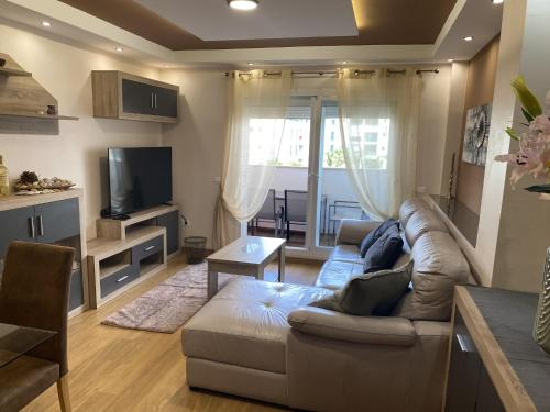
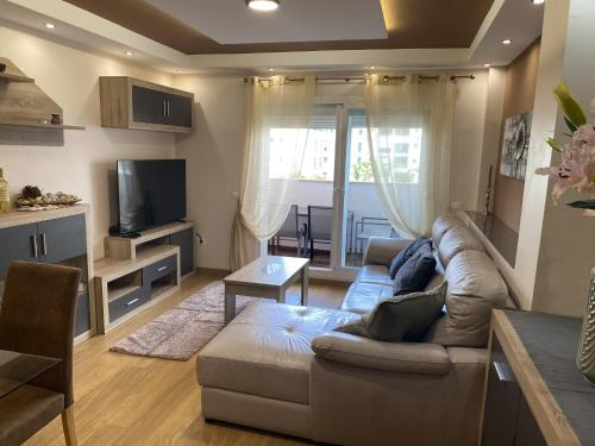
- wastebasket (195, 250)
